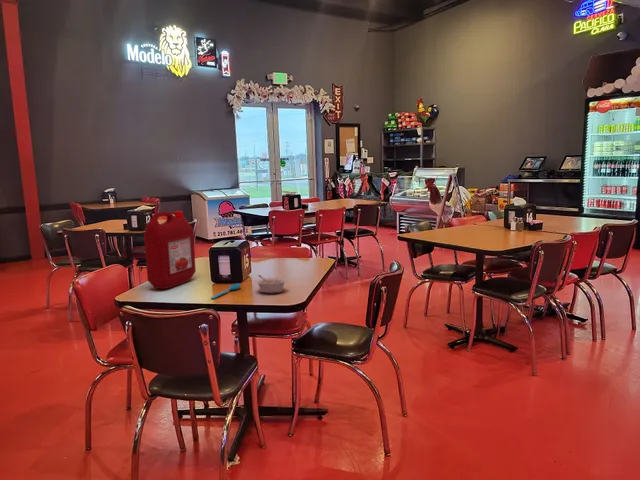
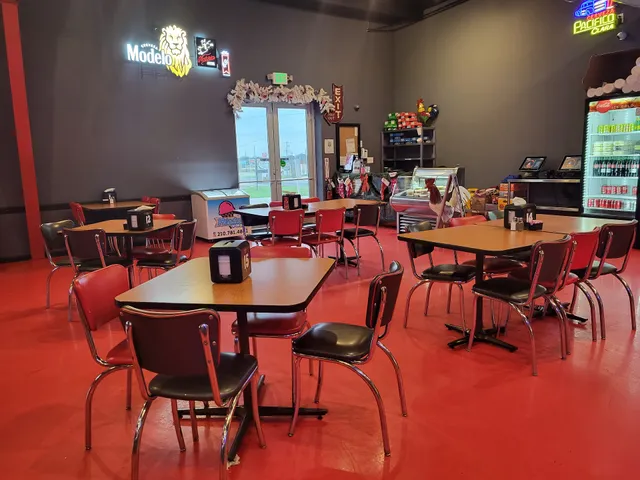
- legume (270, 284)
- spoon (226, 290)
- ketchup jug (170, 248)
